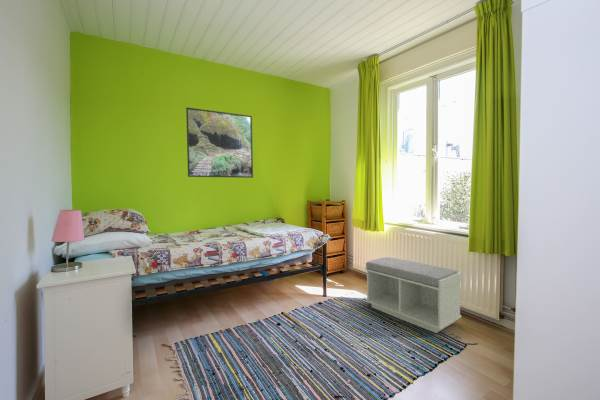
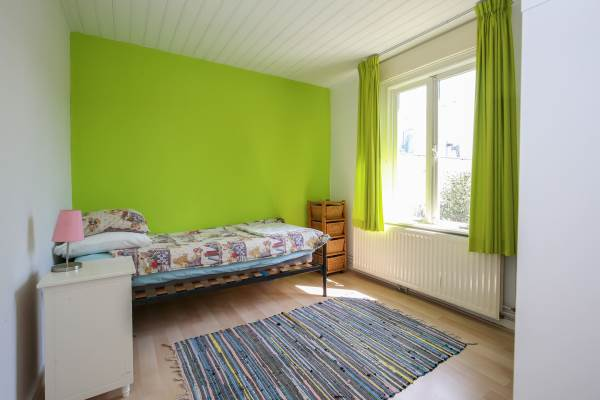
- bench (409, 289)
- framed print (221, 144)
